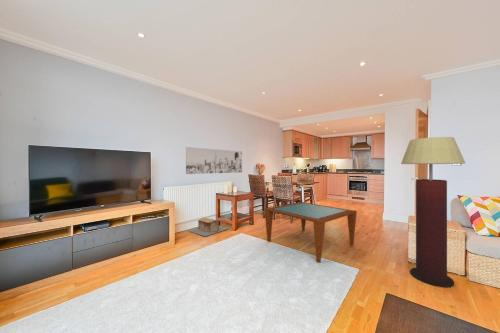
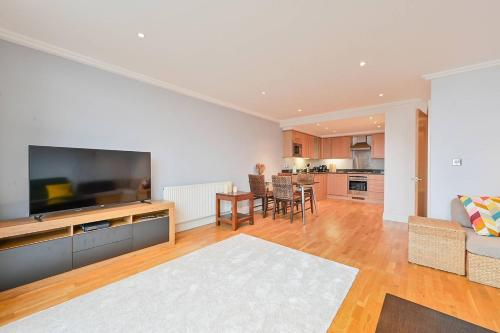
- coffee table (313, 223)
- floor lamp (430, 208)
- wall art (217, 161)
- architectural model (207, 224)
